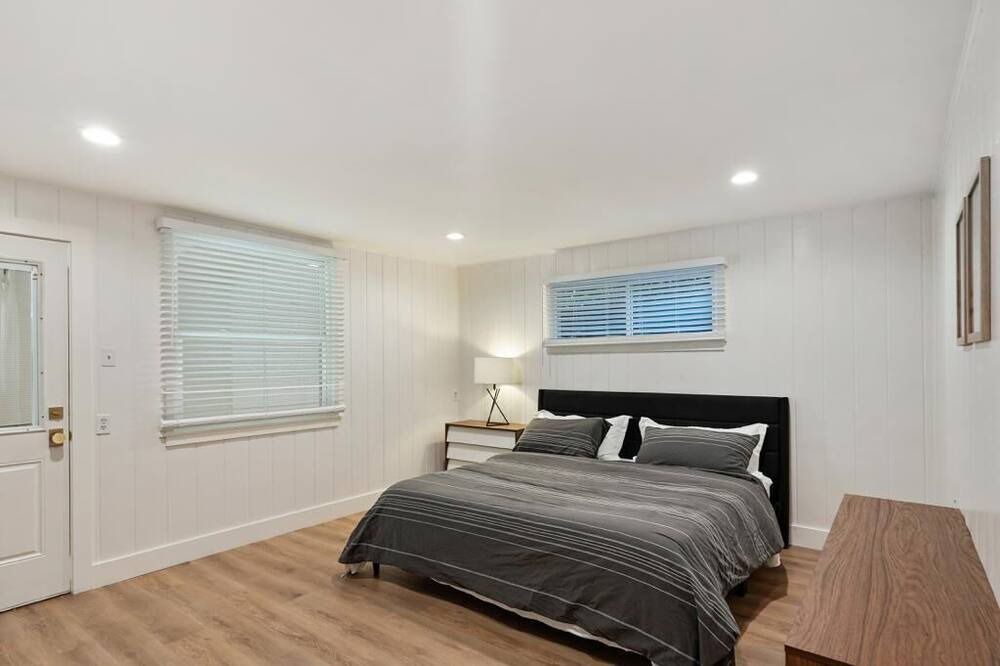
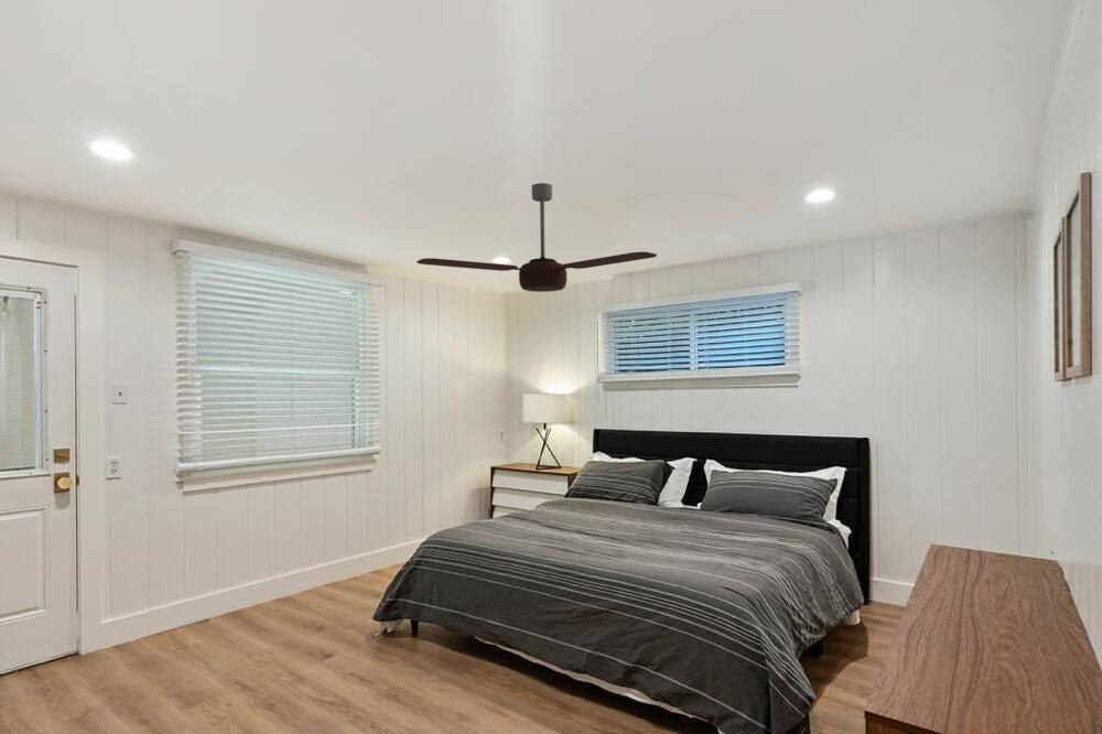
+ ceiling fan (541, 241)
